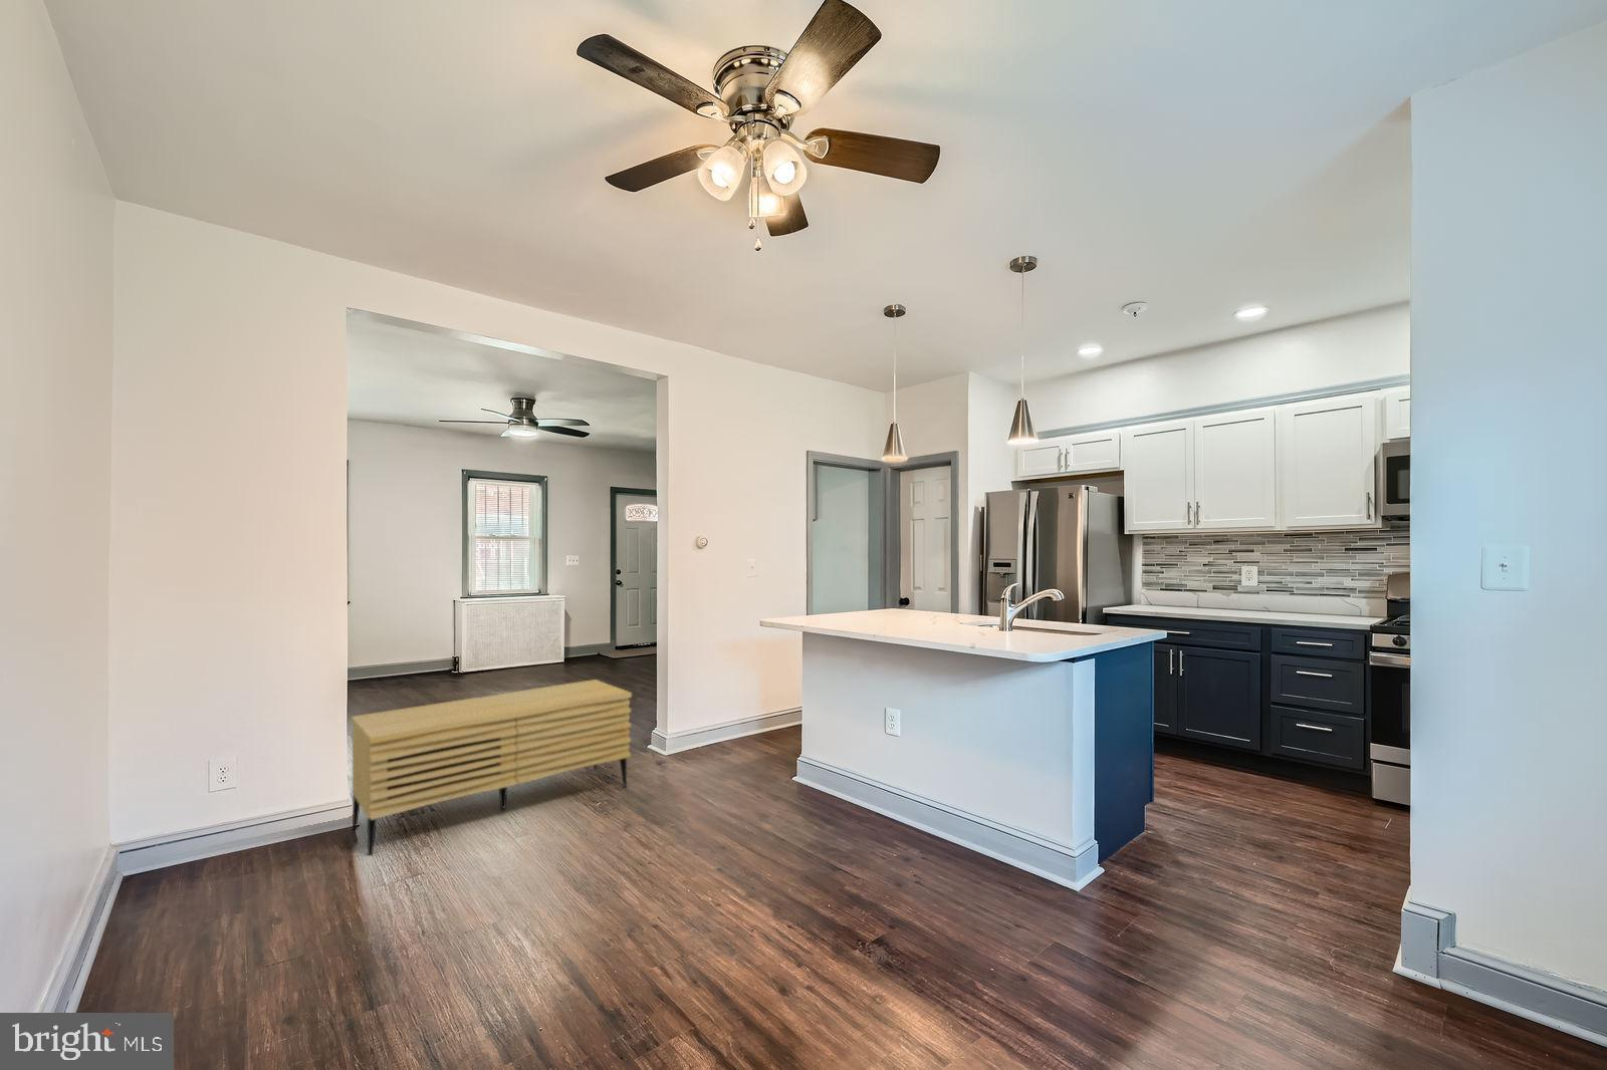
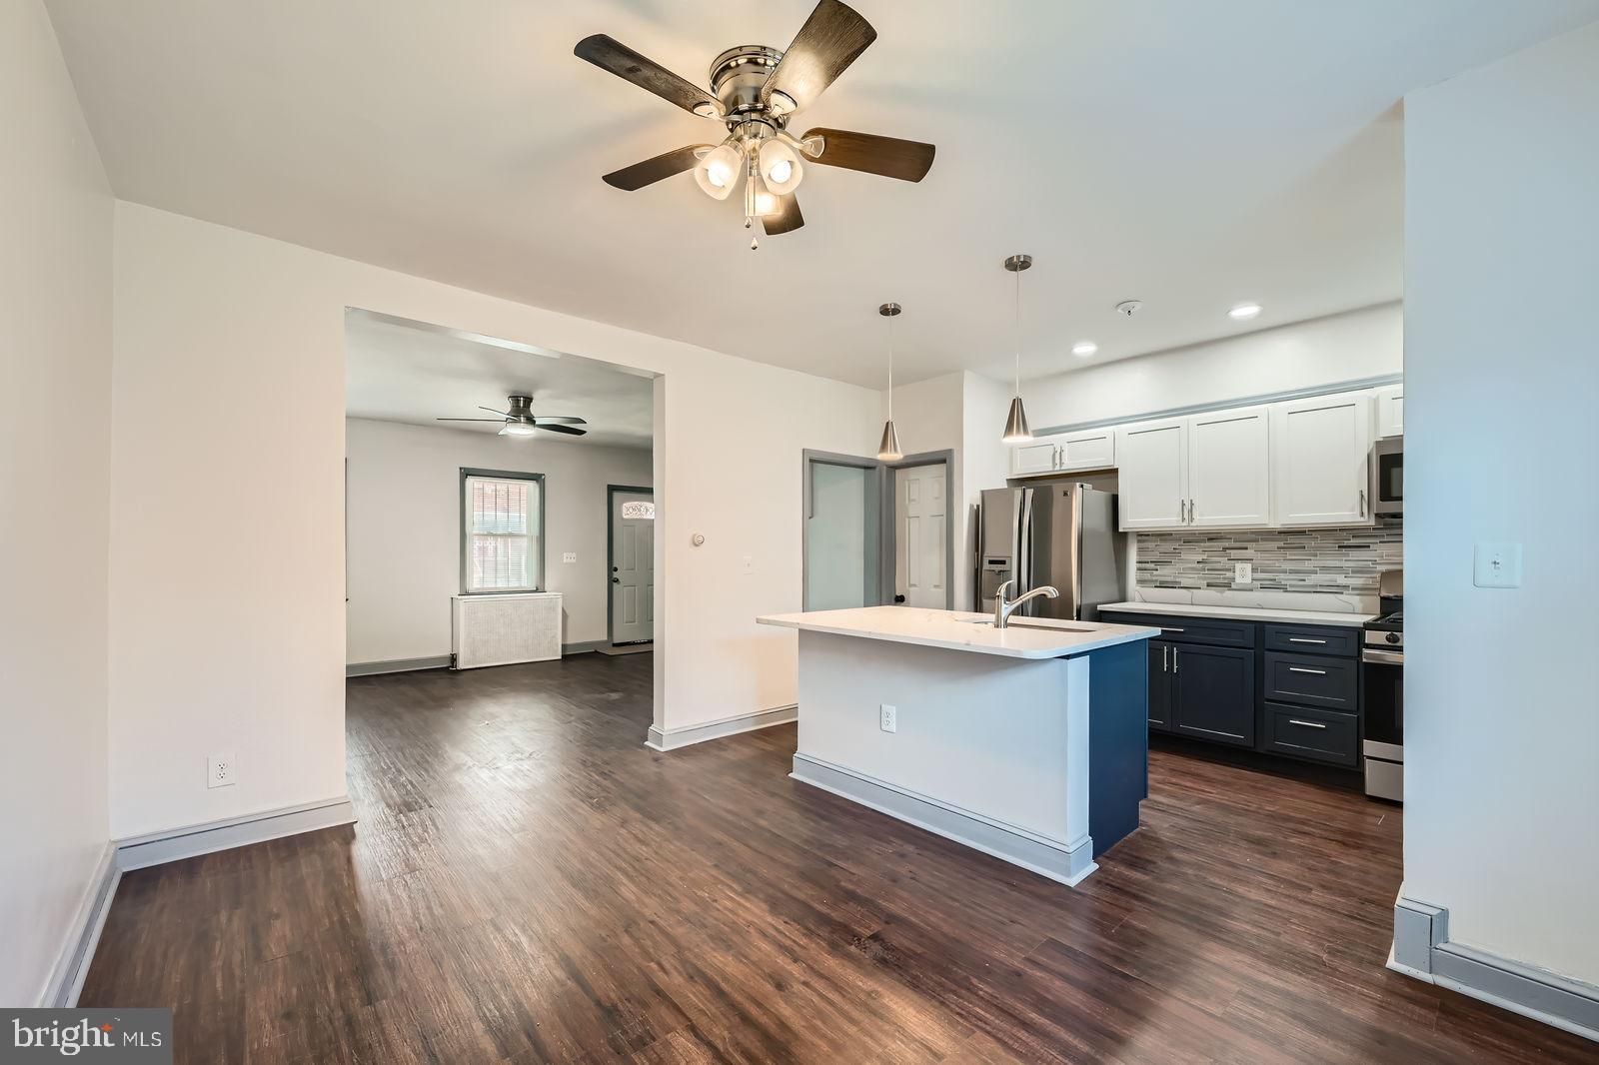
- sideboard (501, 755)
